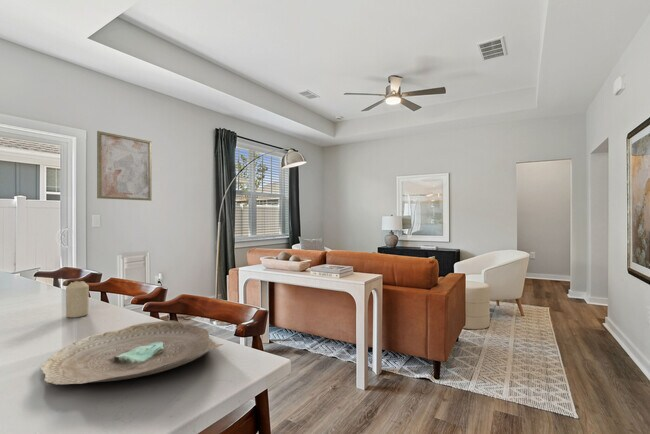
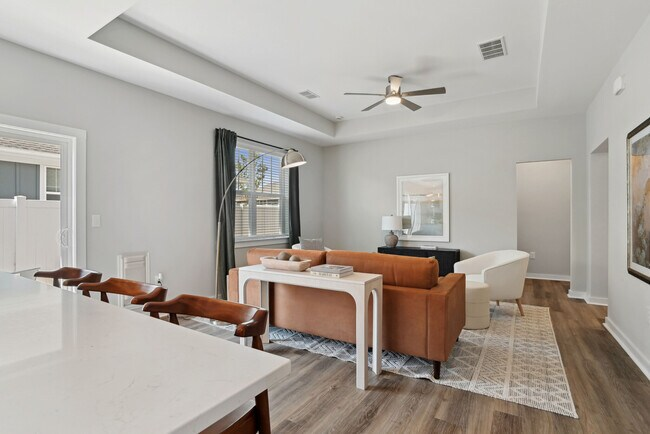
- wall art (126, 168)
- decorative bowl (140, 343)
- candle (77, 298)
